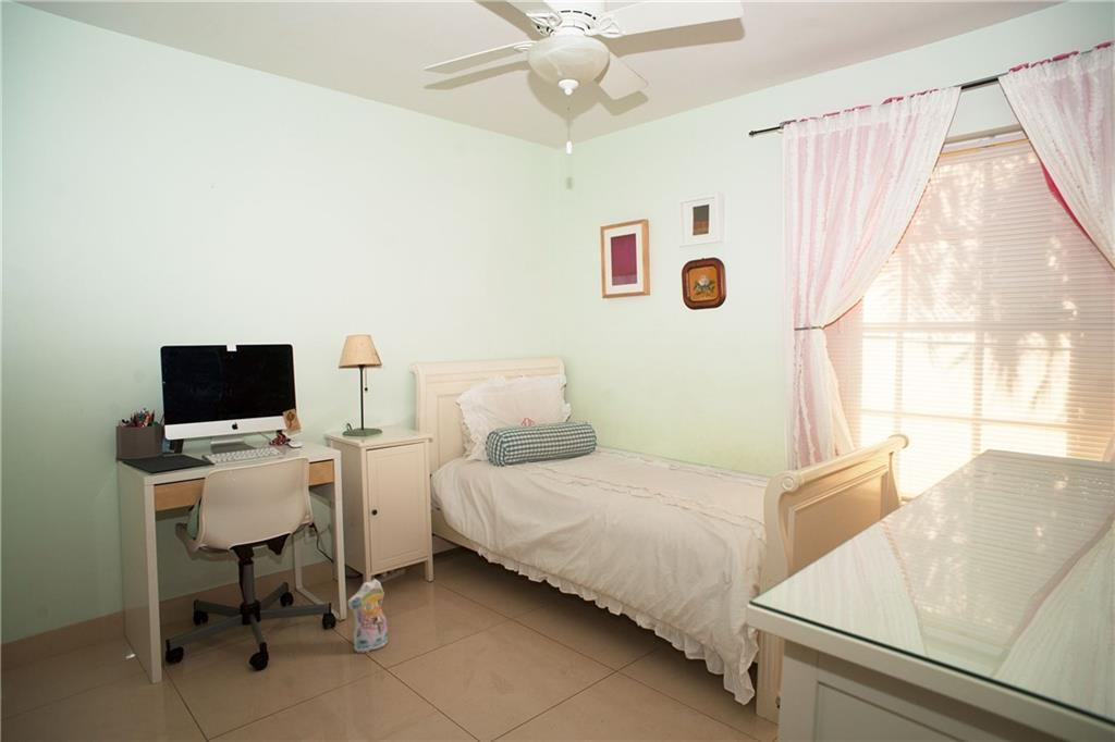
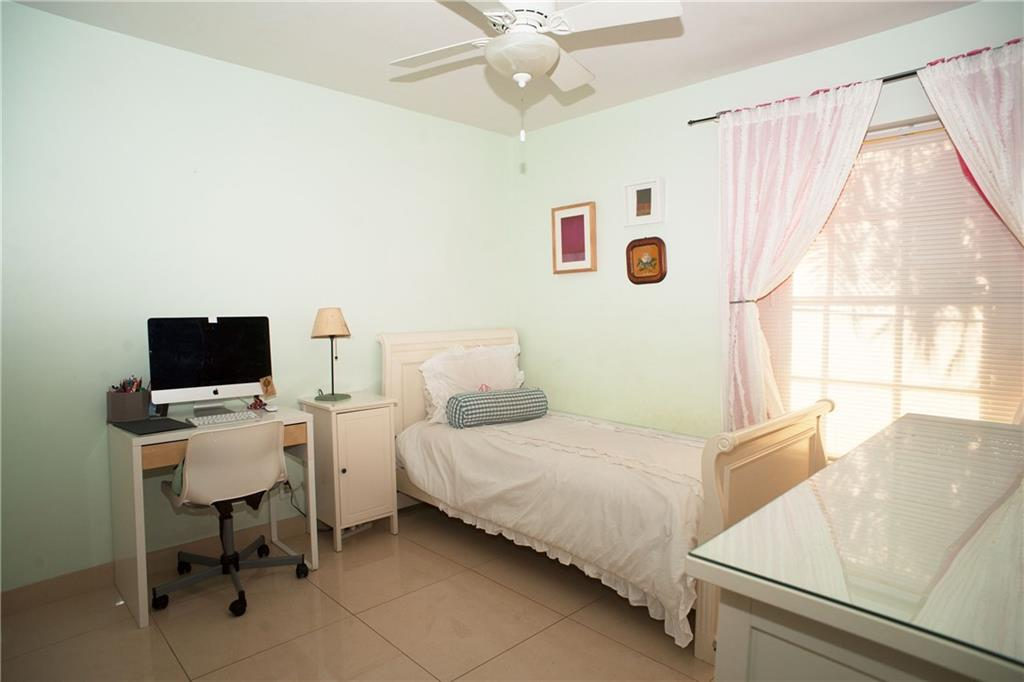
- plush toy (369, 614)
